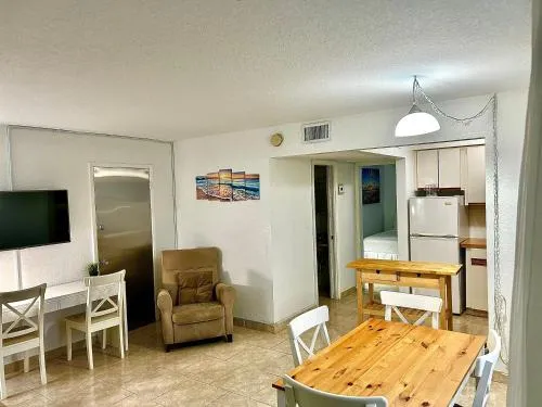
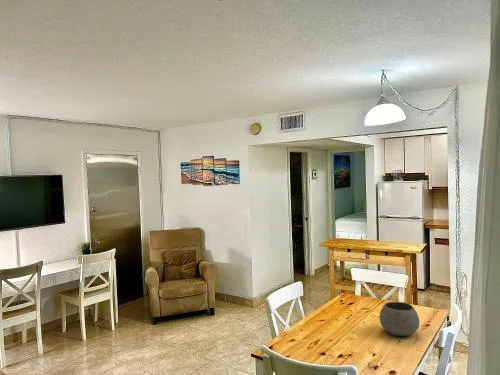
+ bowl (399, 318)
